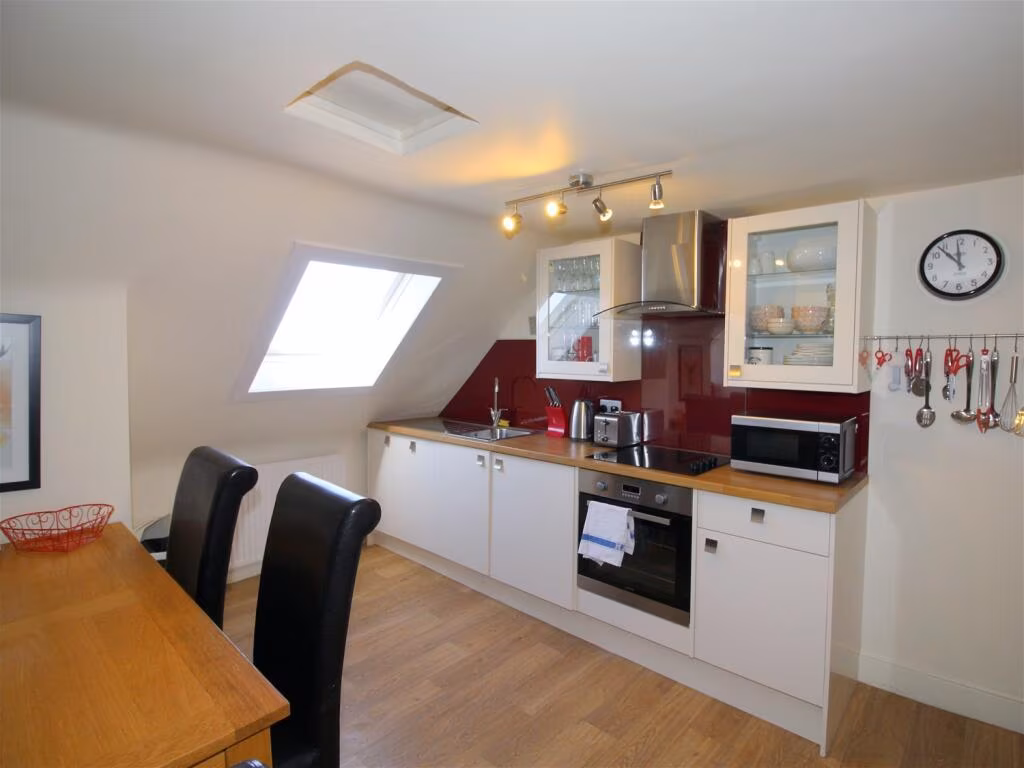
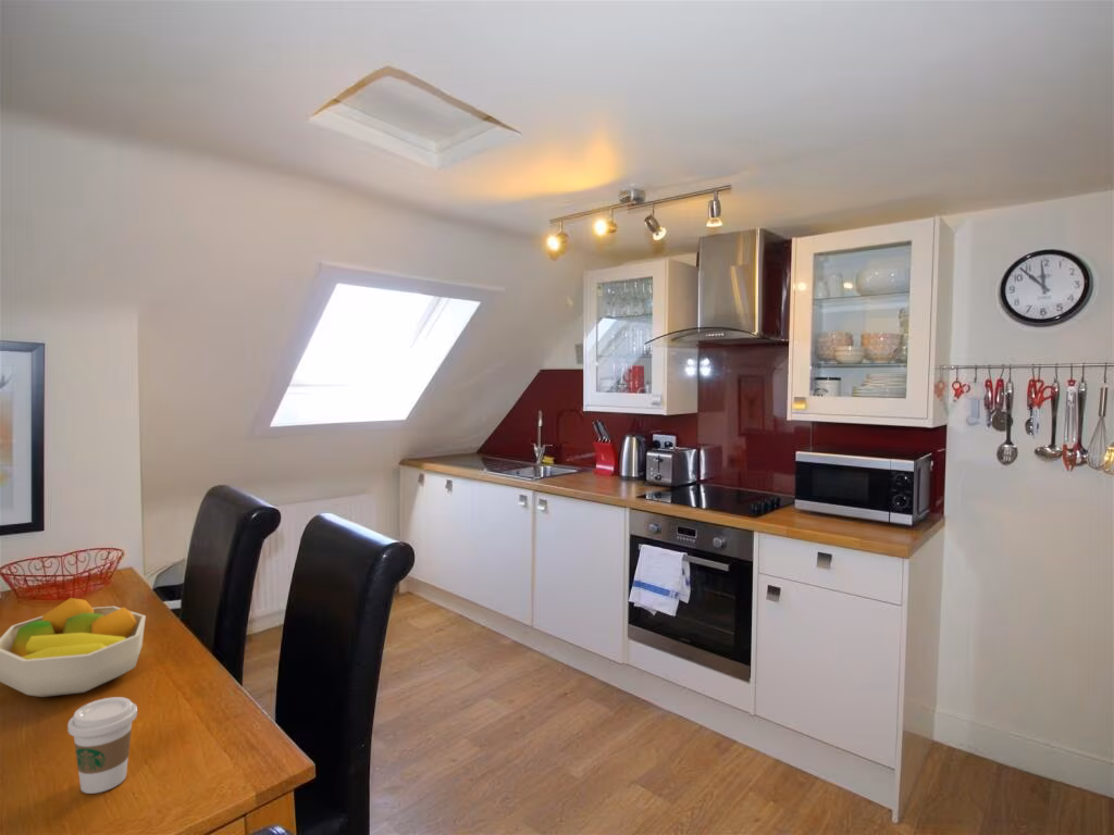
+ coffee cup (103, 745)
+ fruit bowl (74, 641)
